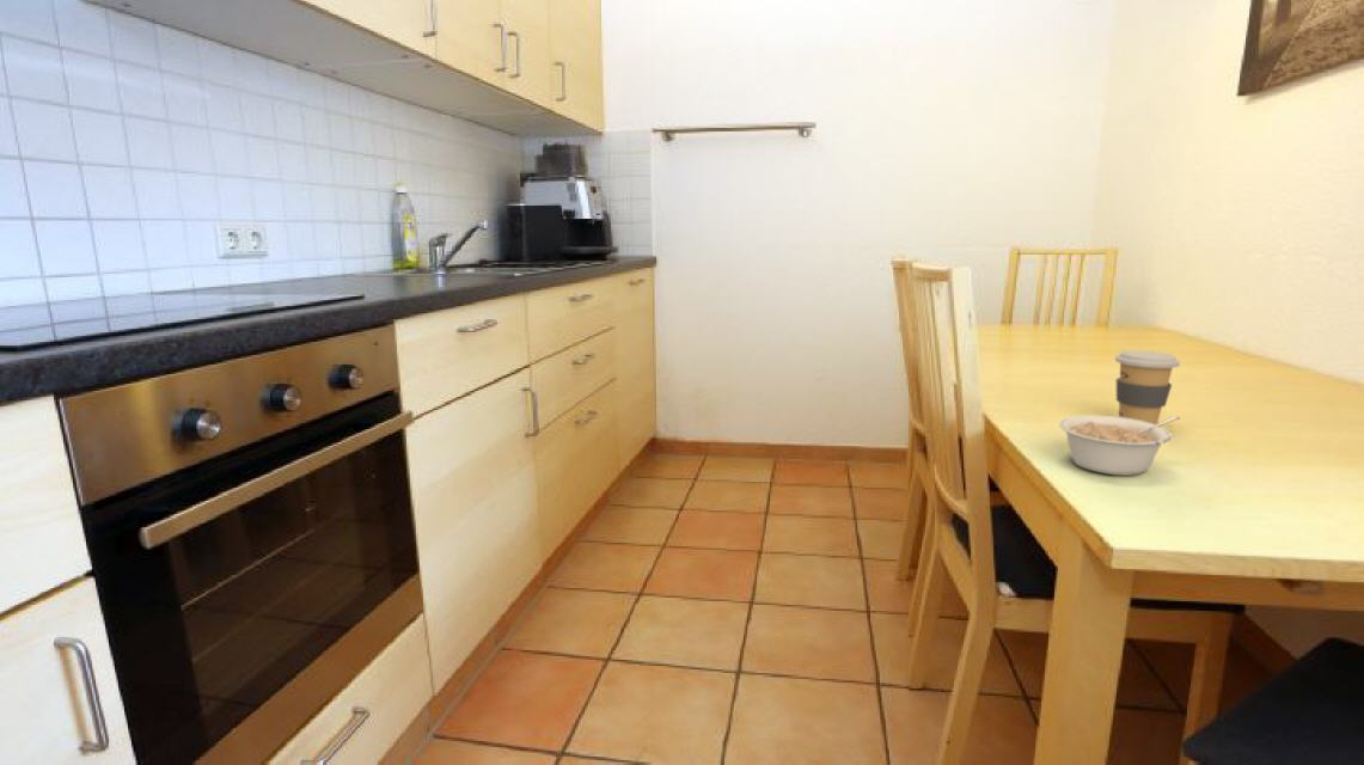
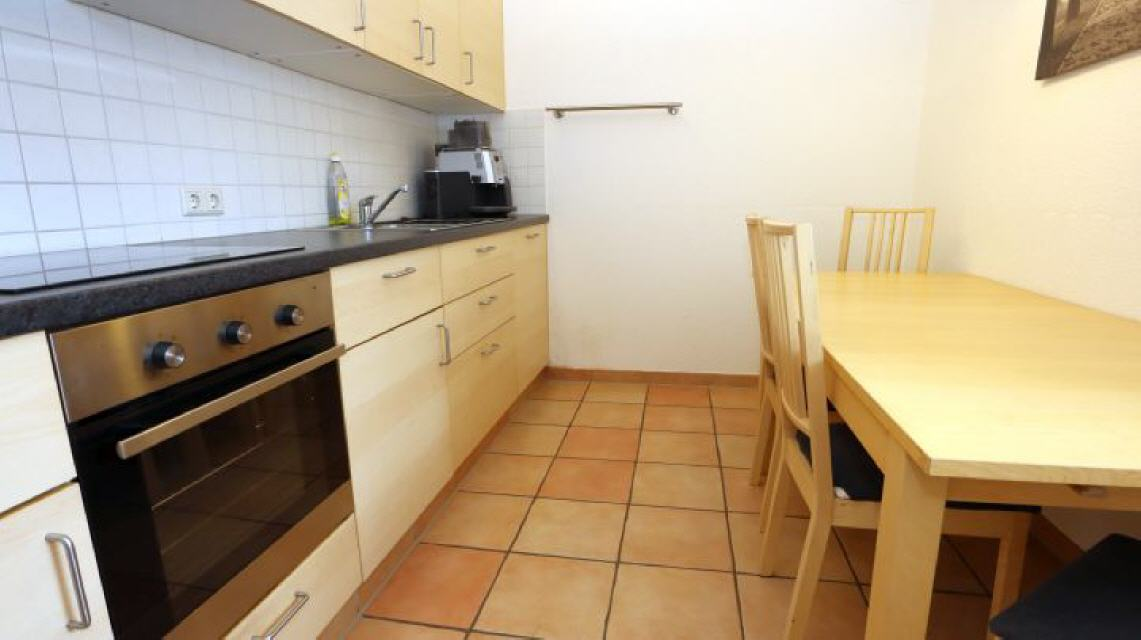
- legume (1113, 441)
- coffee cup (1142, 390)
